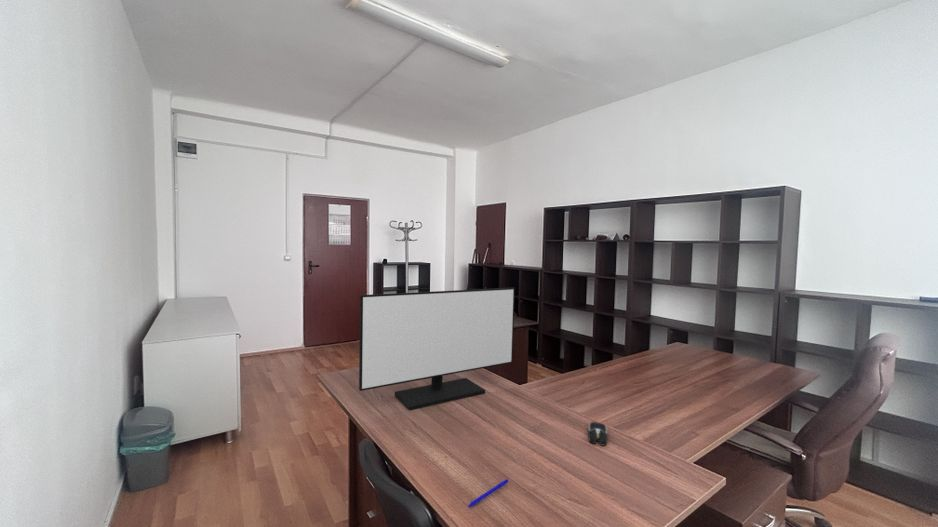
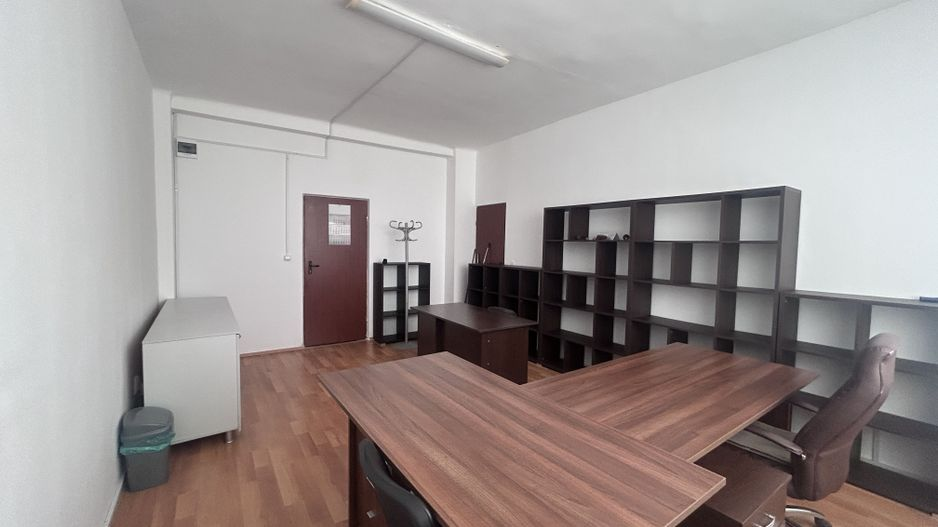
- computer mouse (597, 431)
- monitor (441, 342)
- pen (488, 493)
